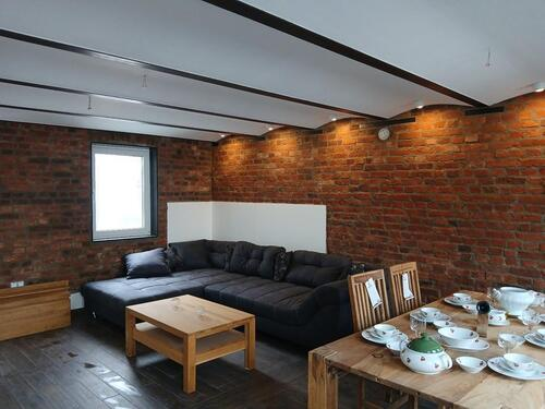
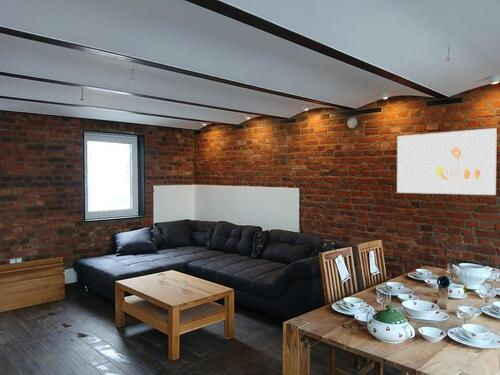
+ wall art (442, 163)
